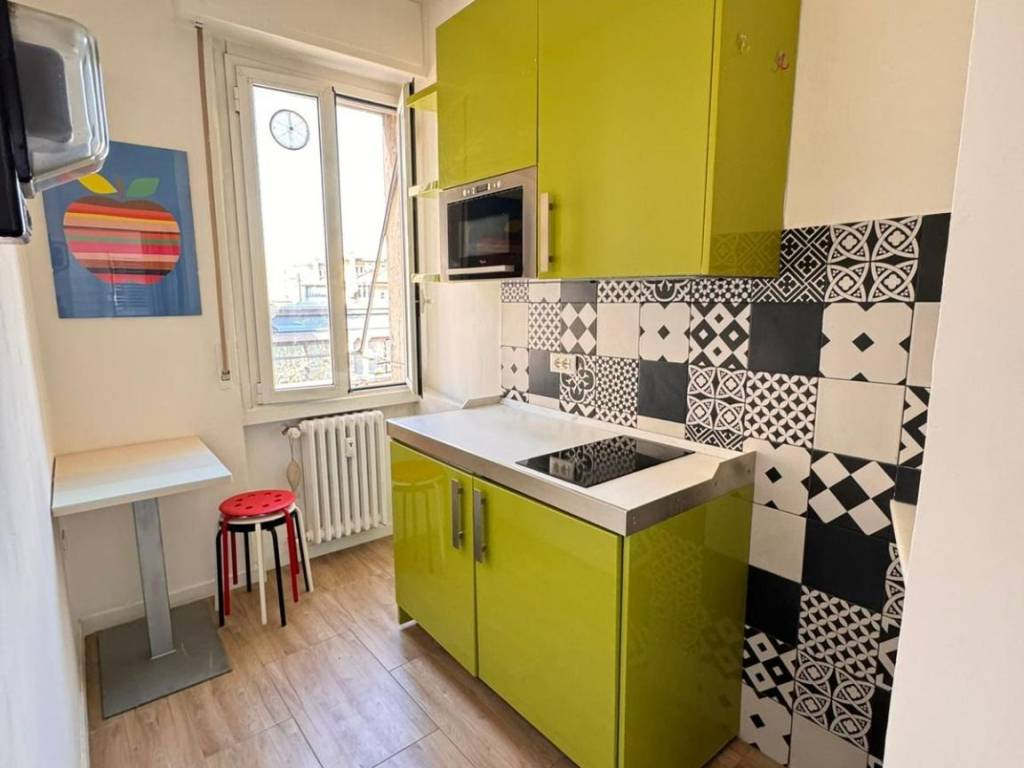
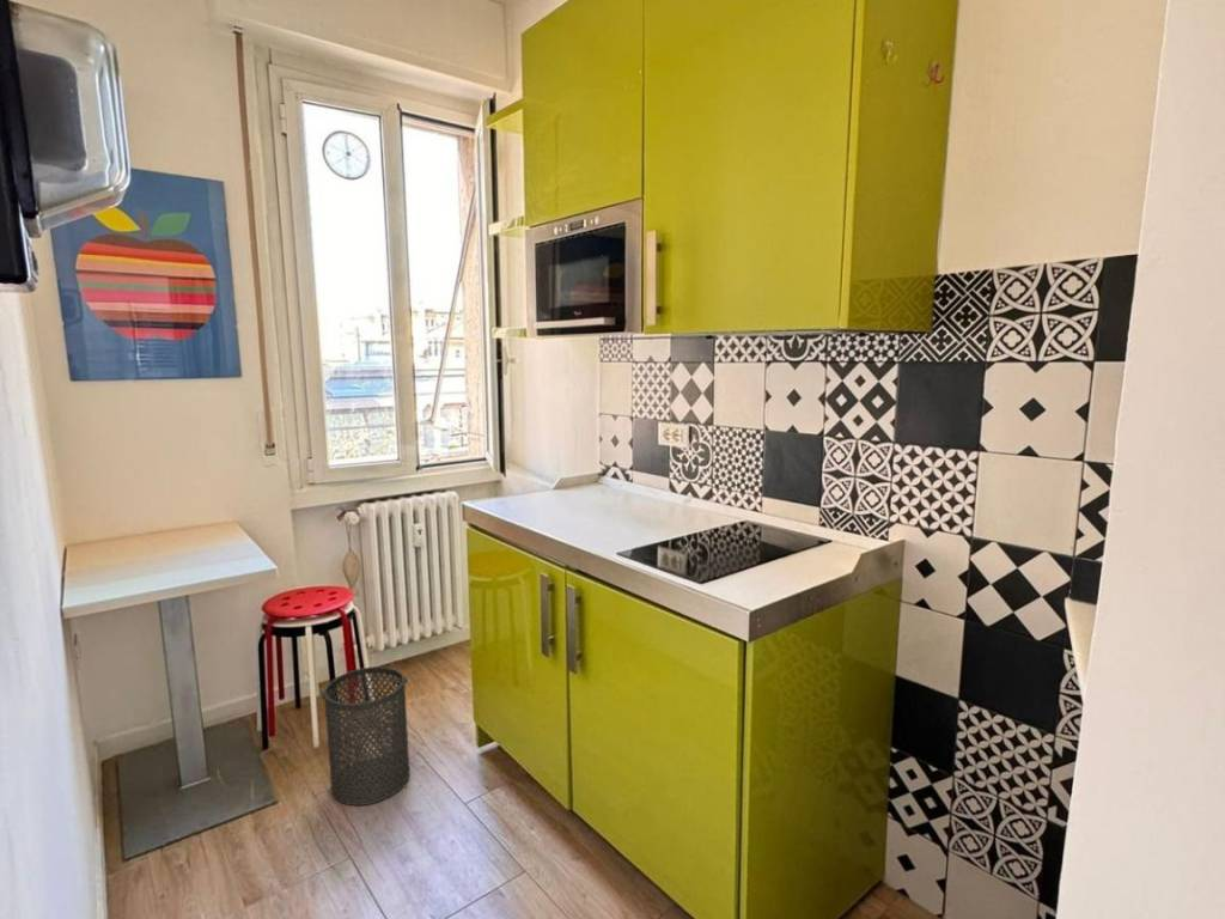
+ trash can (367, 732)
